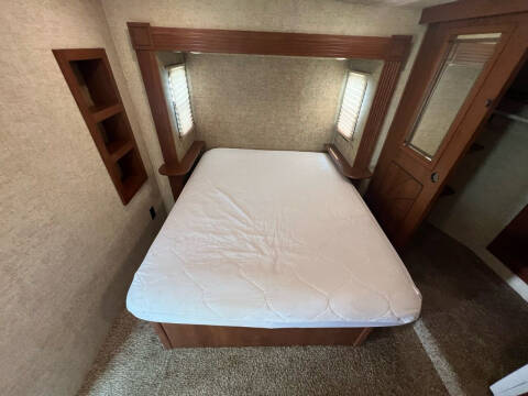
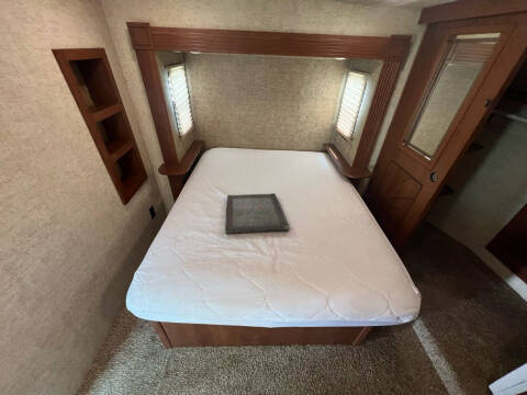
+ serving tray (255, 211)
